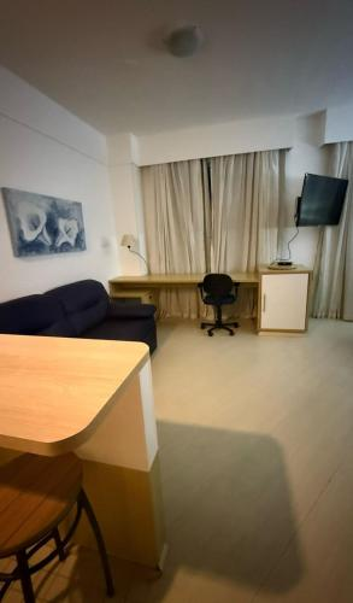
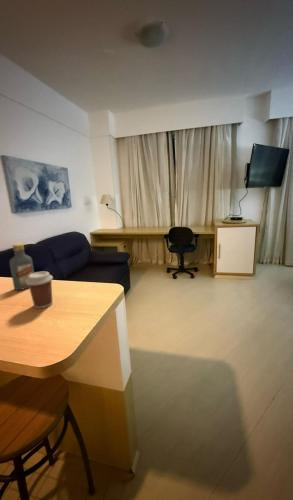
+ coffee cup (41, 289)
+ vodka (21, 265)
